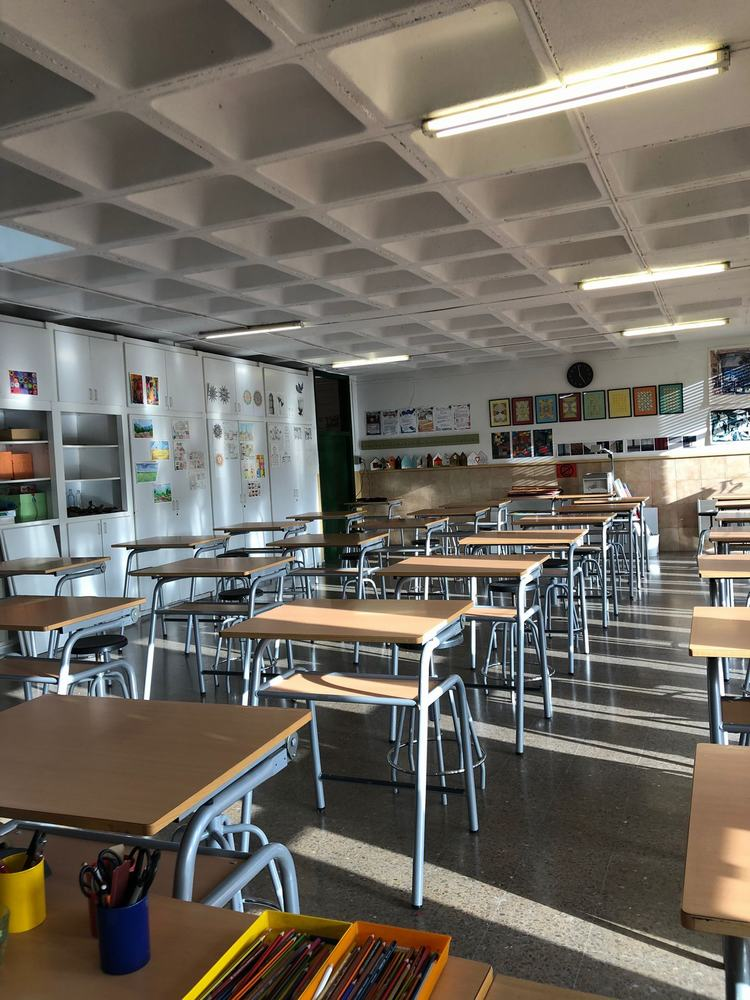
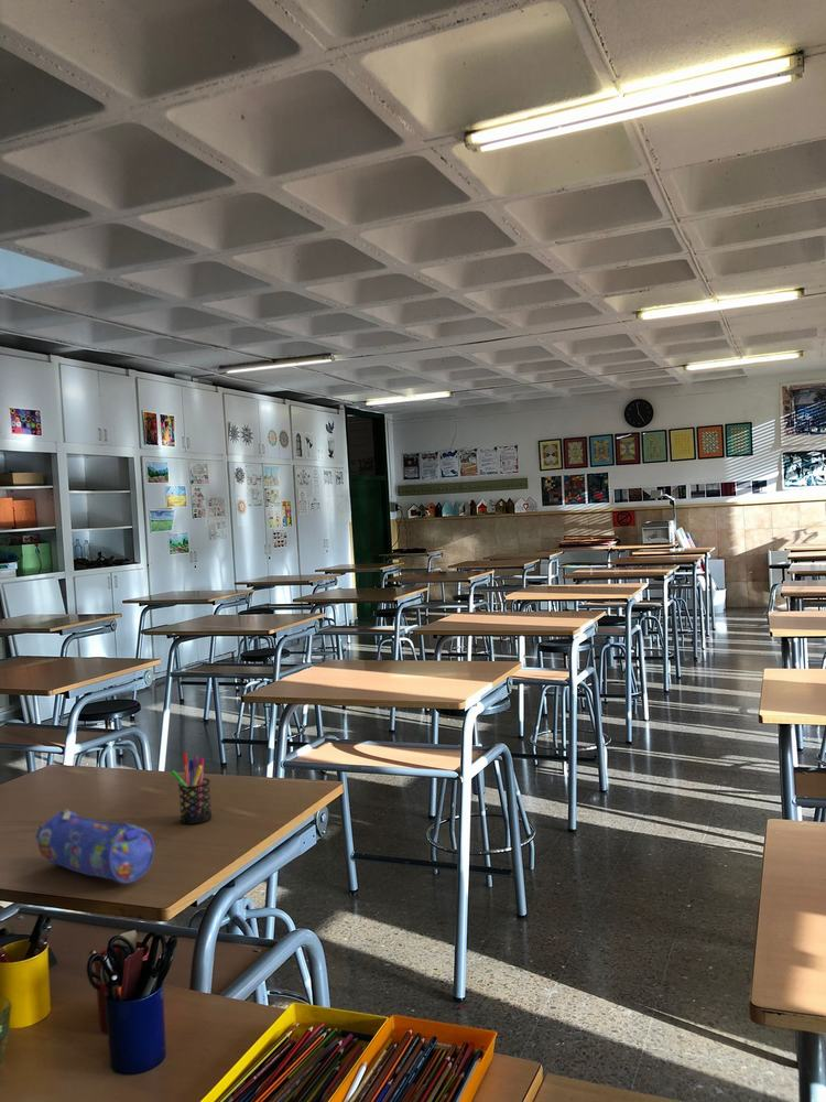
+ pencil case (94, 843)
+ pen holder (189, 787)
